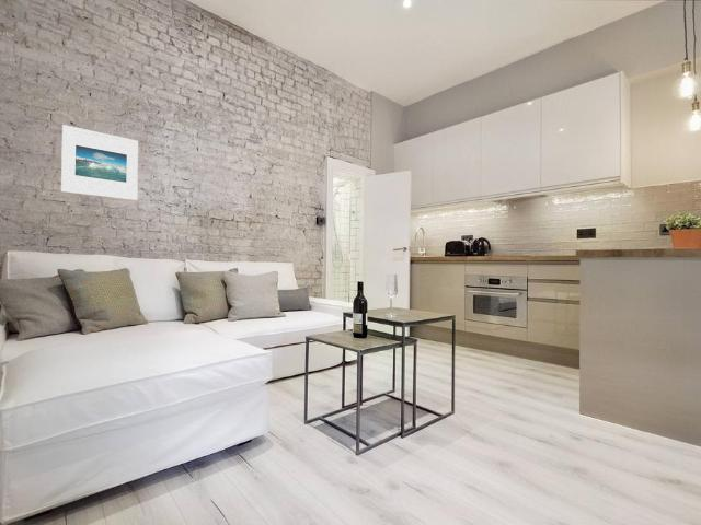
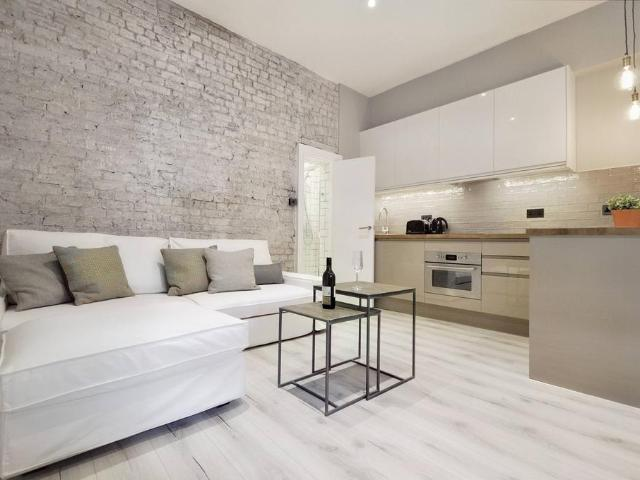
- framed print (102, 164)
